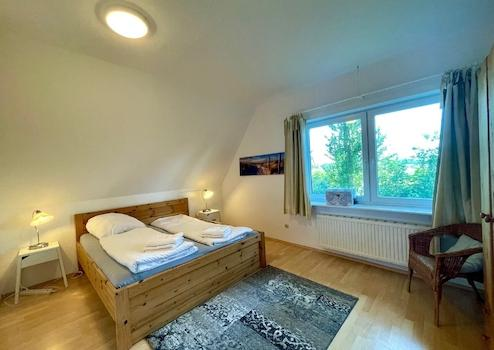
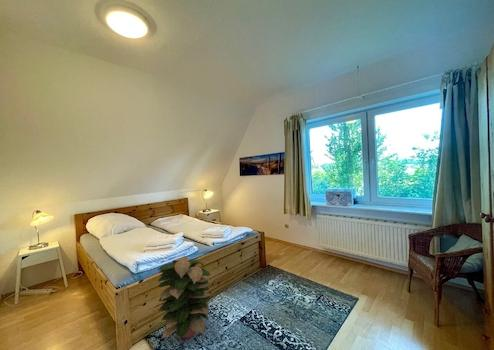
+ decorative plant (185, 295)
